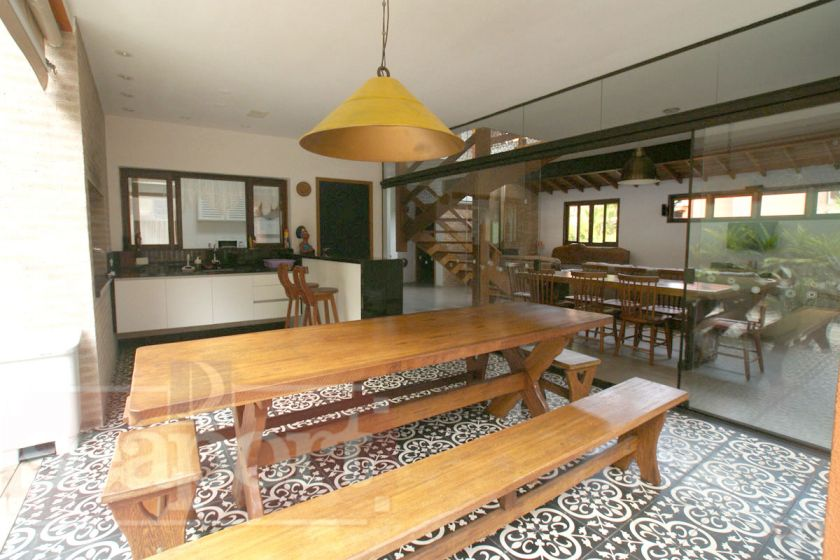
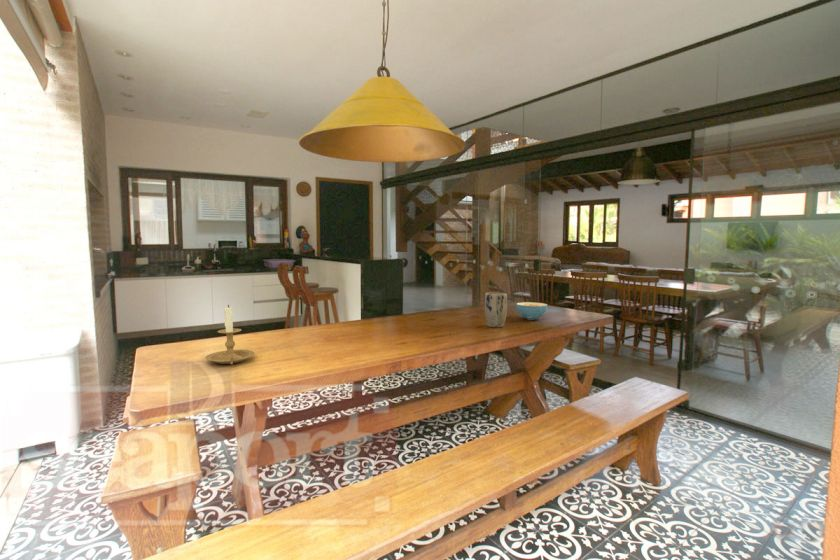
+ plant pot (495, 309)
+ candle holder (229, 333)
+ cereal bowl (531, 311)
